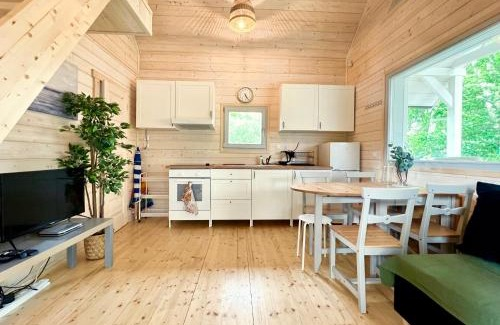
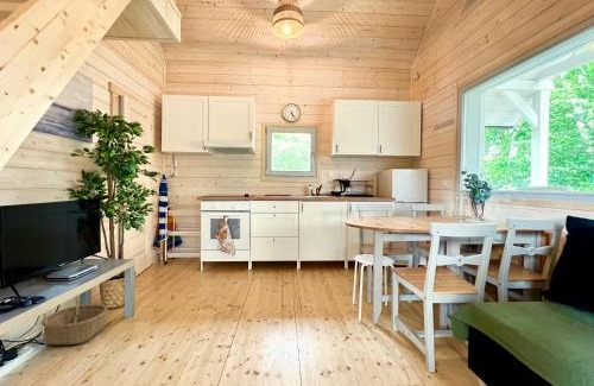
+ basket (76, 308)
